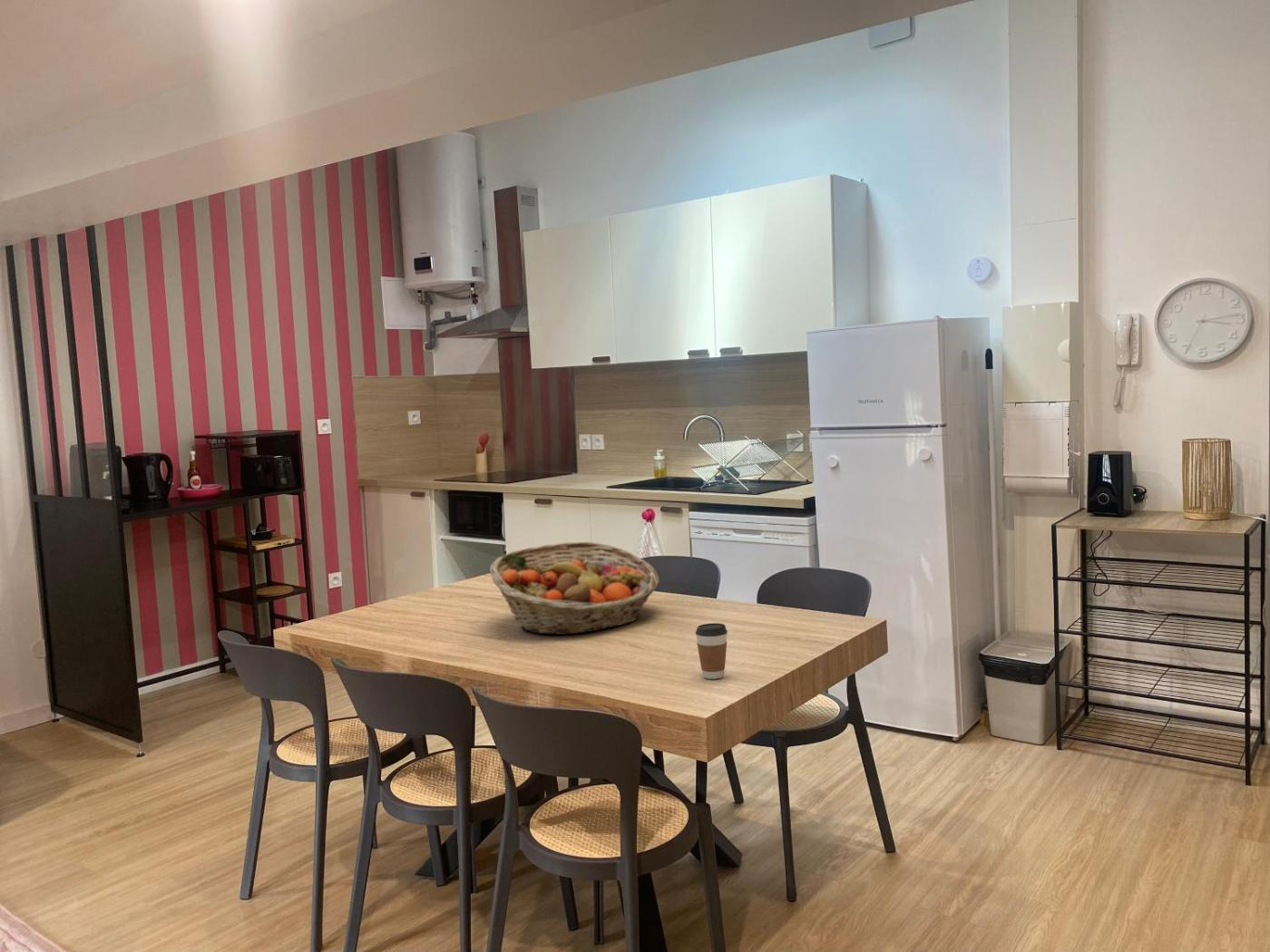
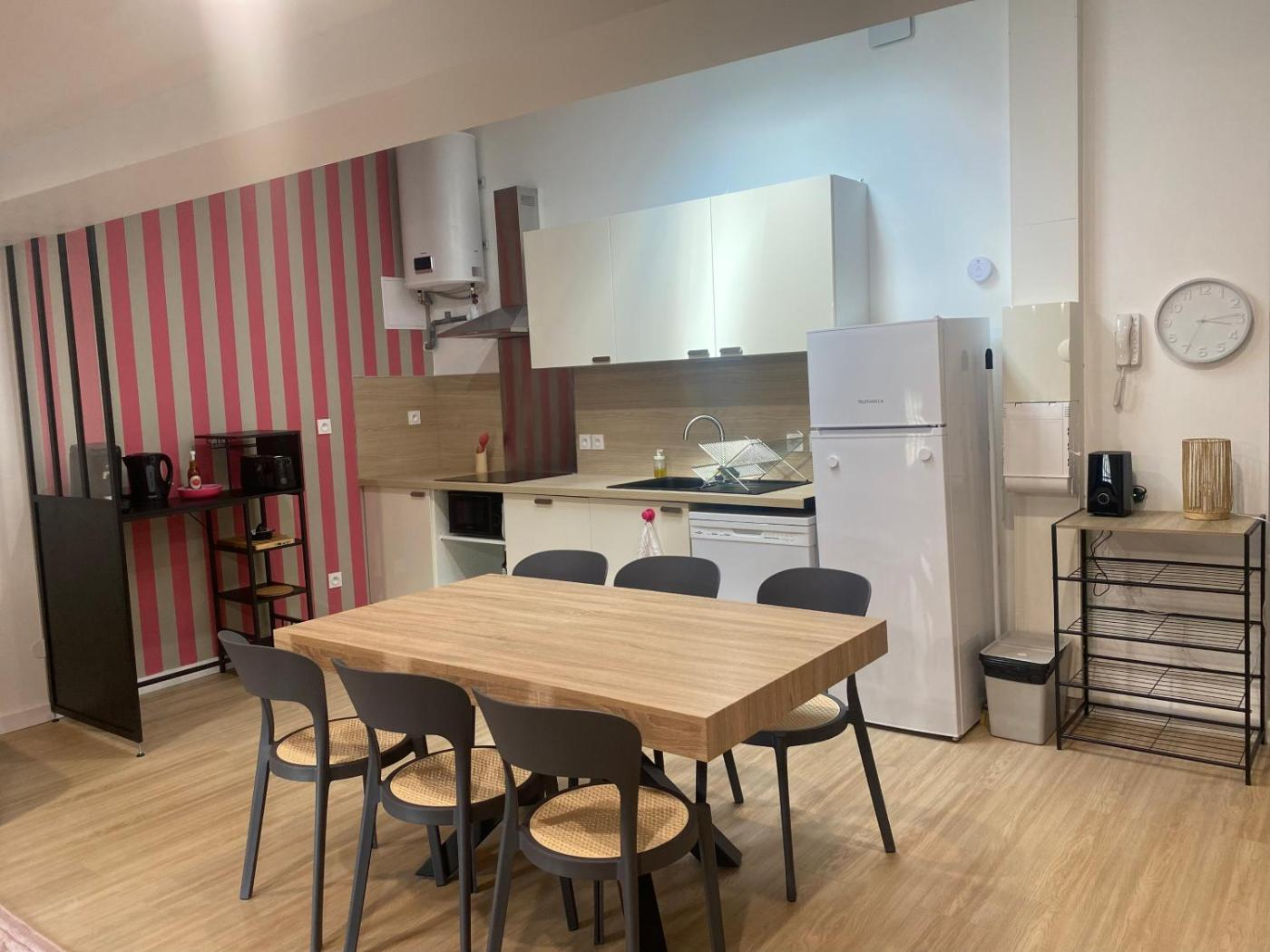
- fruit basket (575, 586)
- coffee cup (712, 650)
